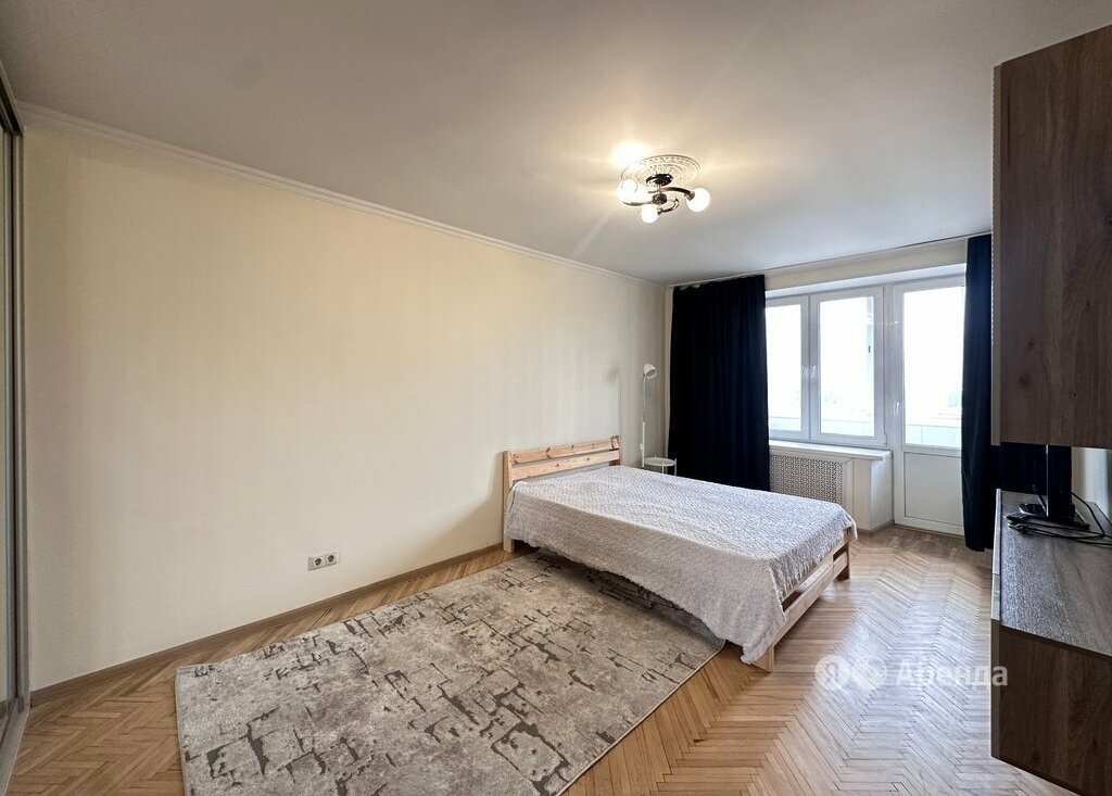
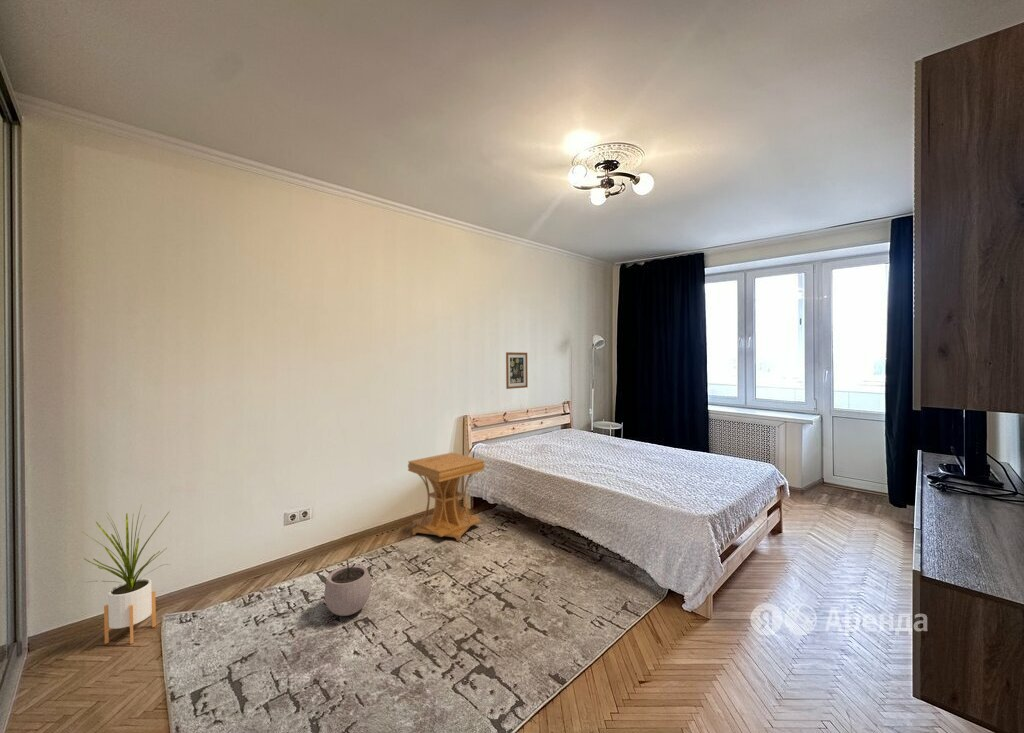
+ side table (446, 494)
+ wall art (517, 370)
+ plant pot (348, 584)
+ house plant (131, 570)
